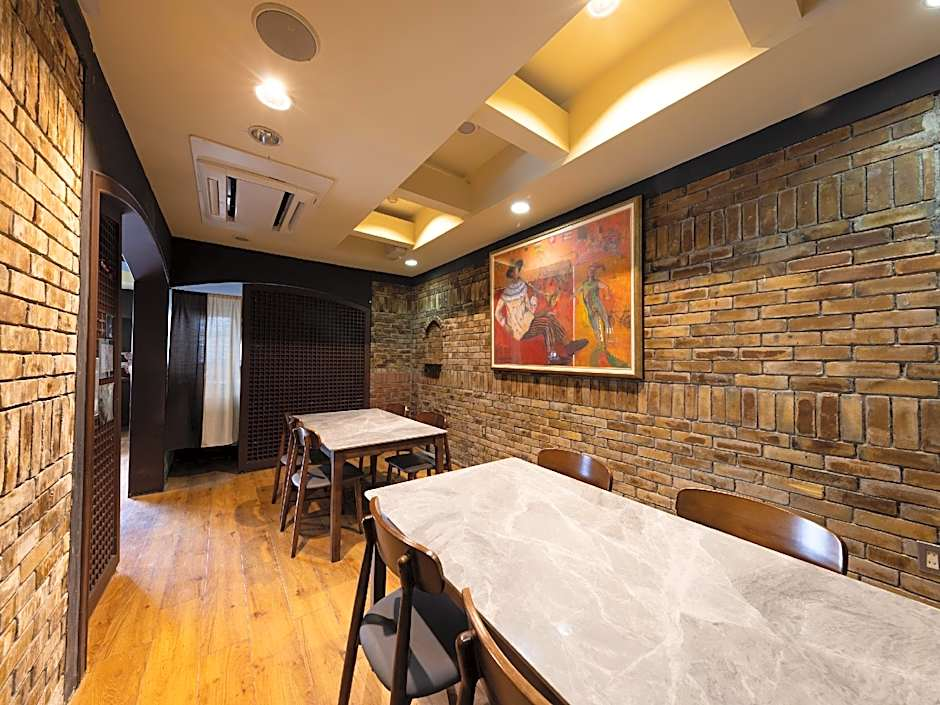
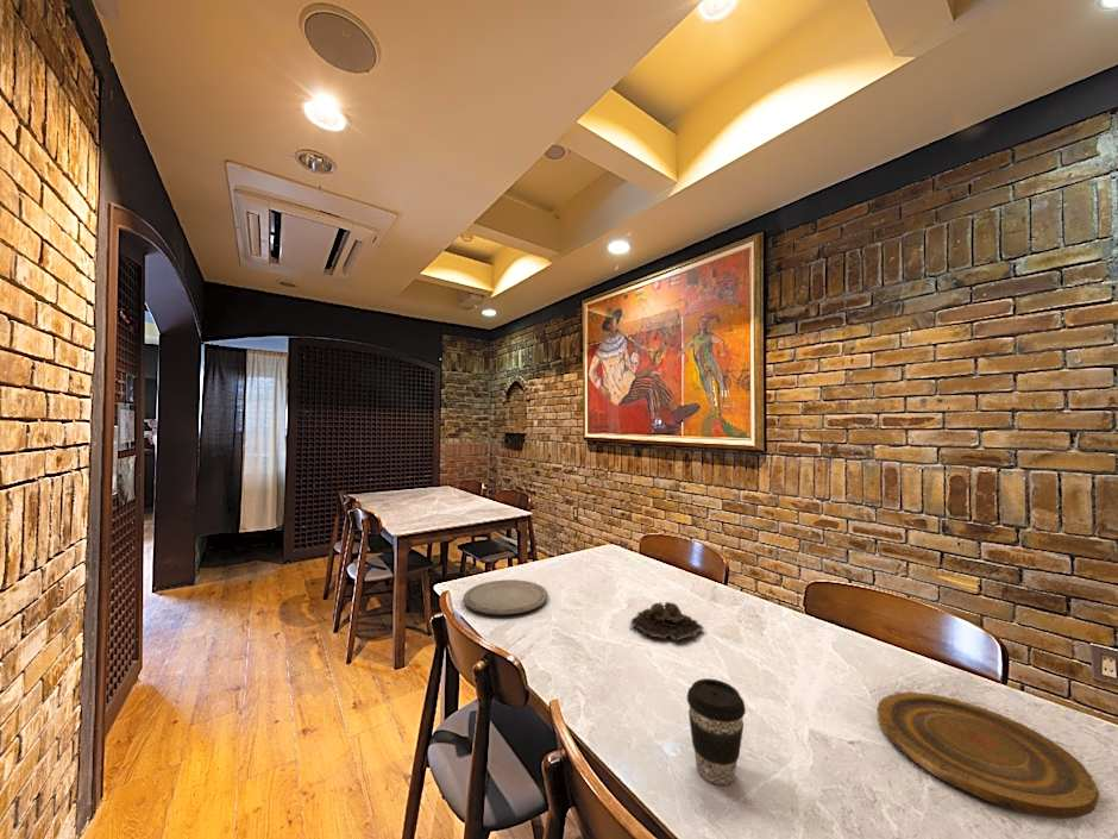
+ plate (505, 596)
+ coffee cup (715, 731)
+ succulent plant (665, 614)
+ plate (973, 743)
